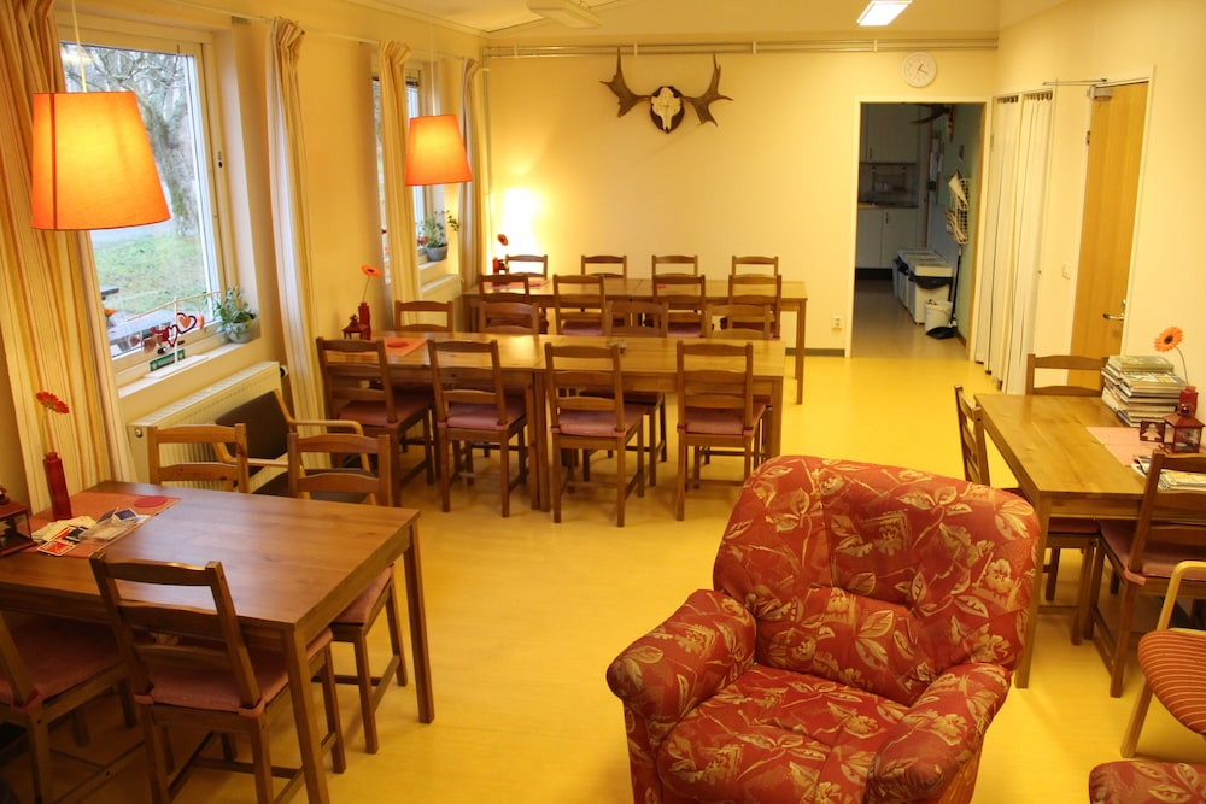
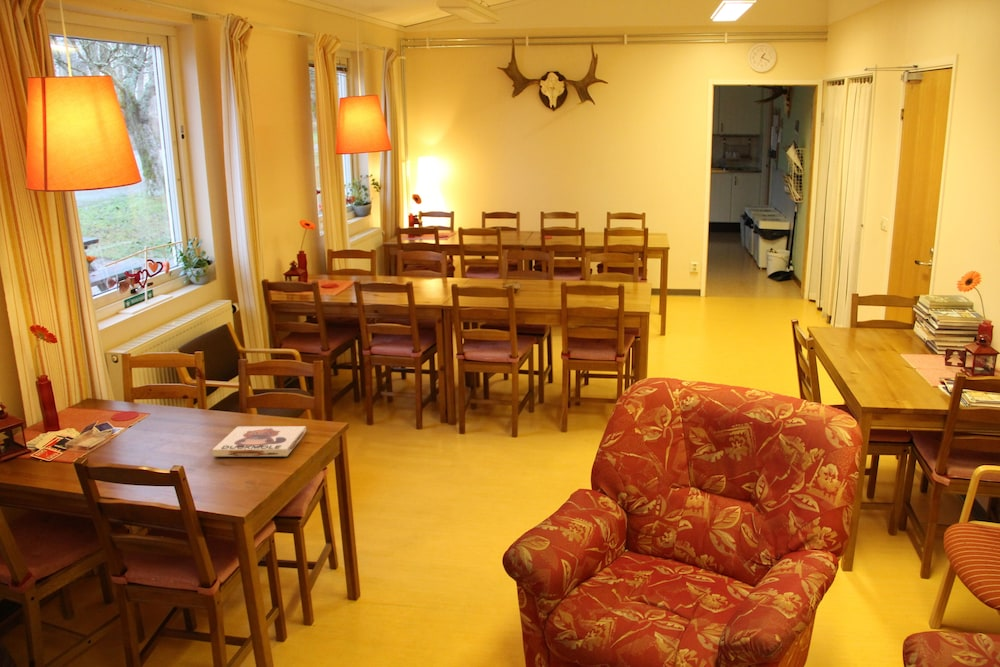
+ board game (261, 440)
